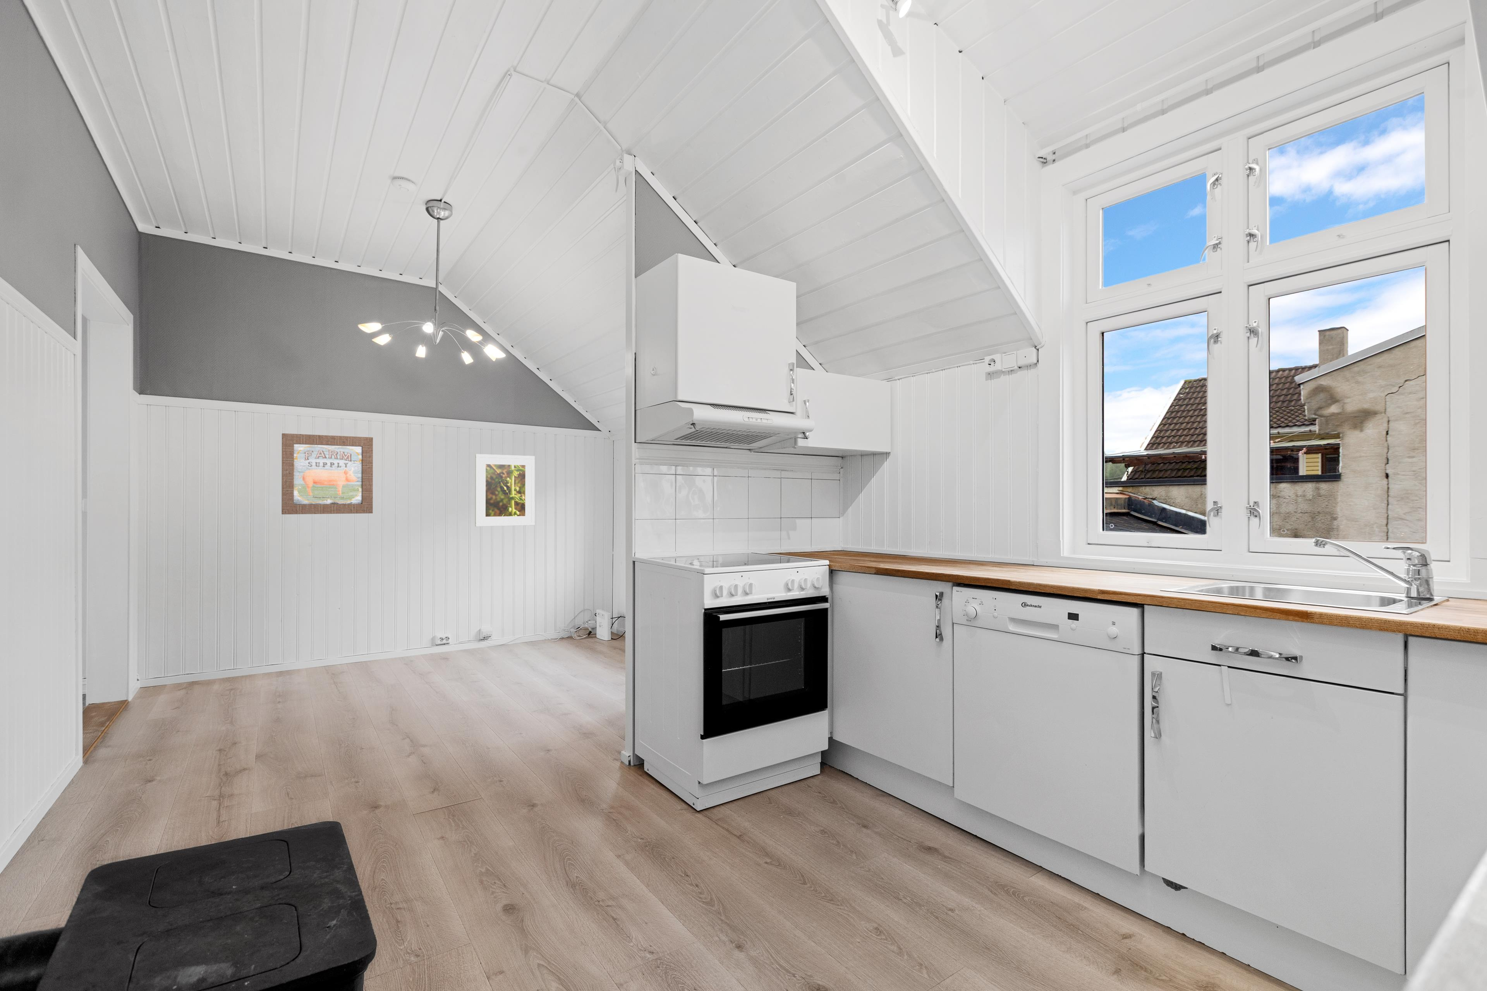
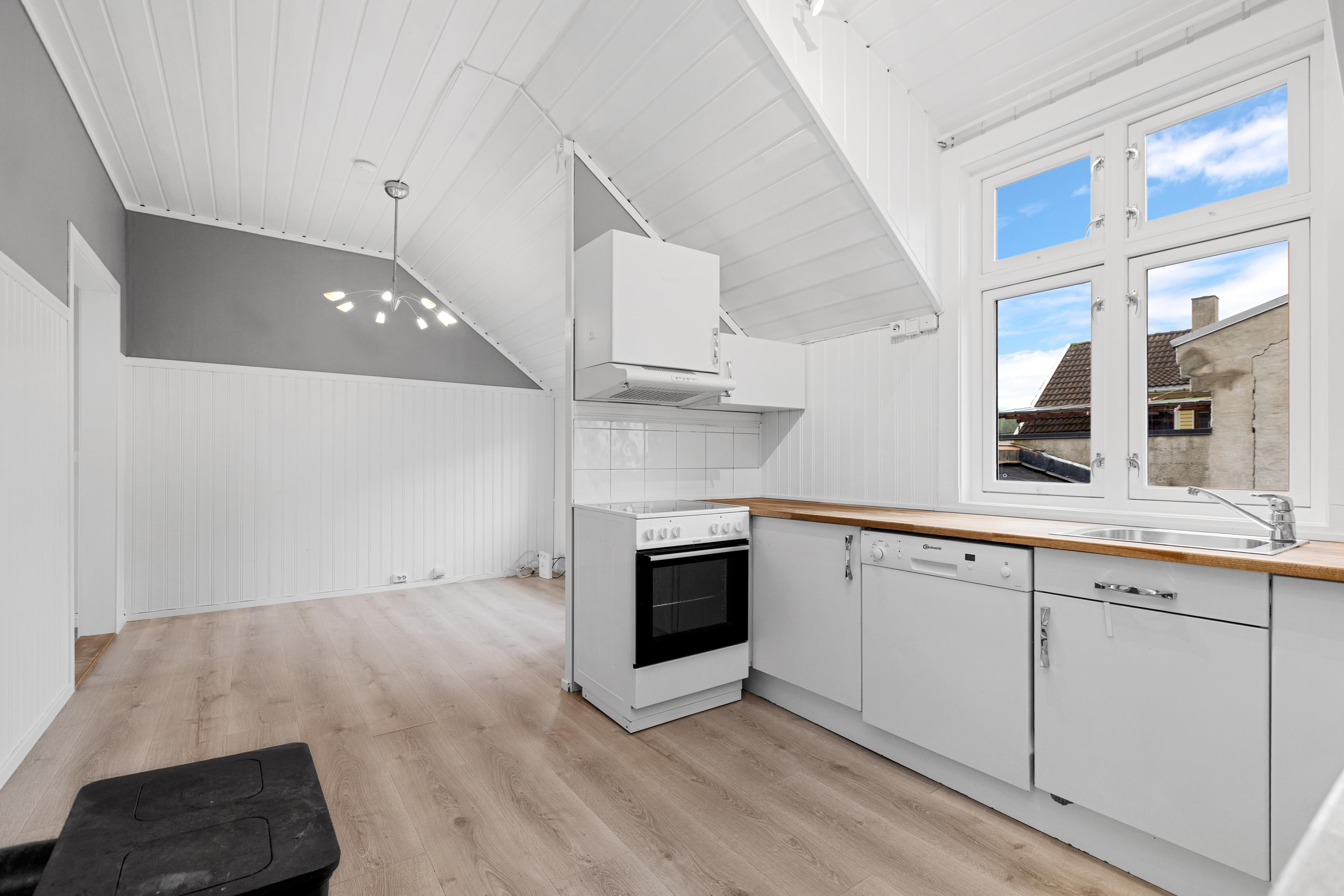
- wall art (329, 474)
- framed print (506, 490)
